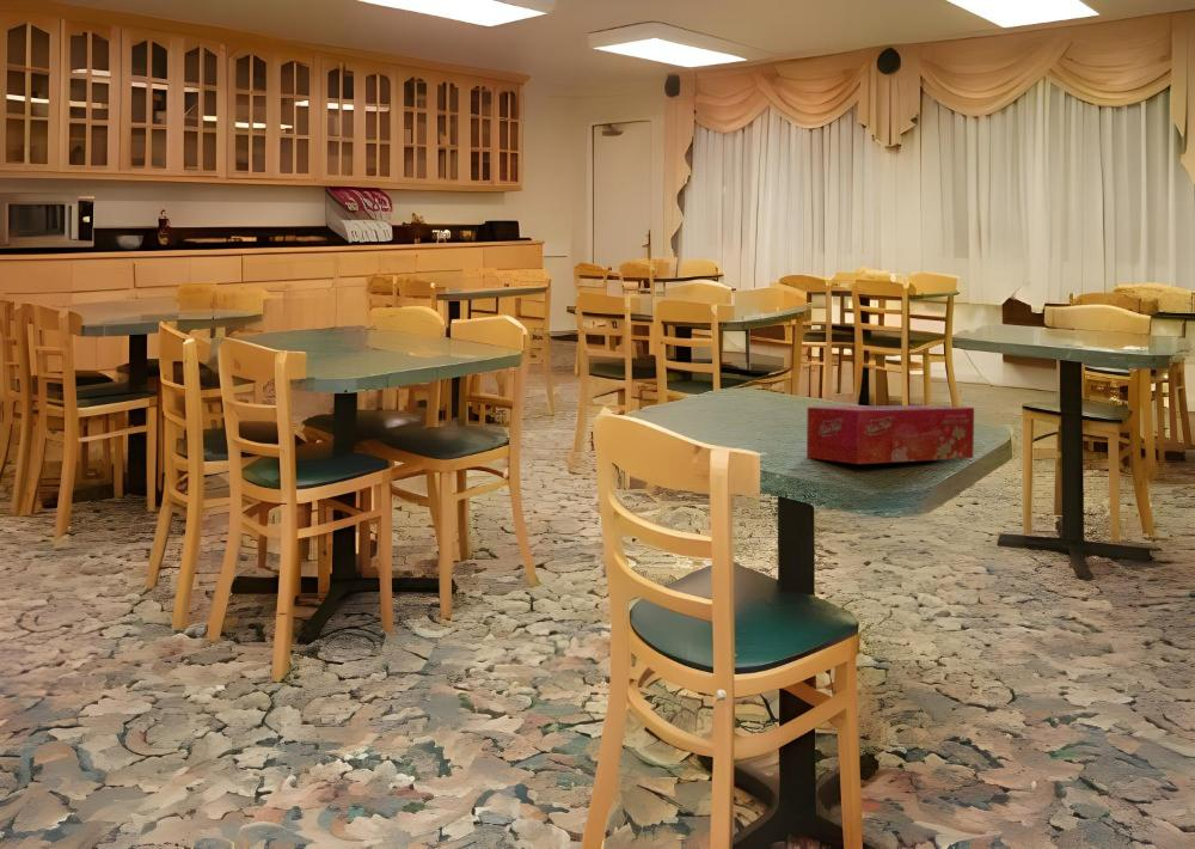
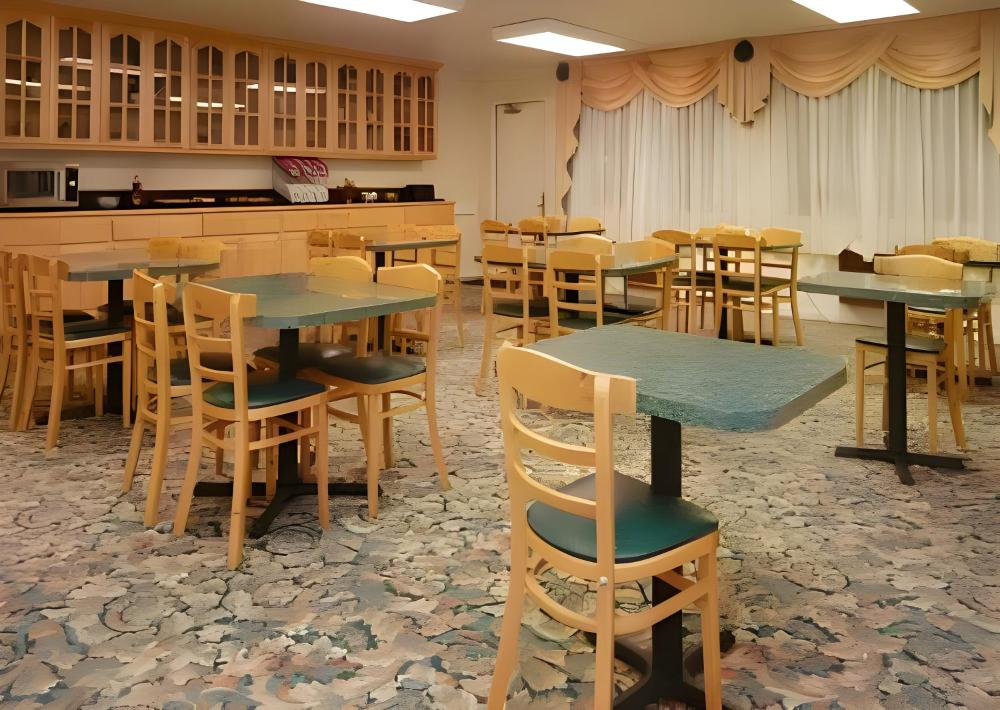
- tissue box (889, 432)
